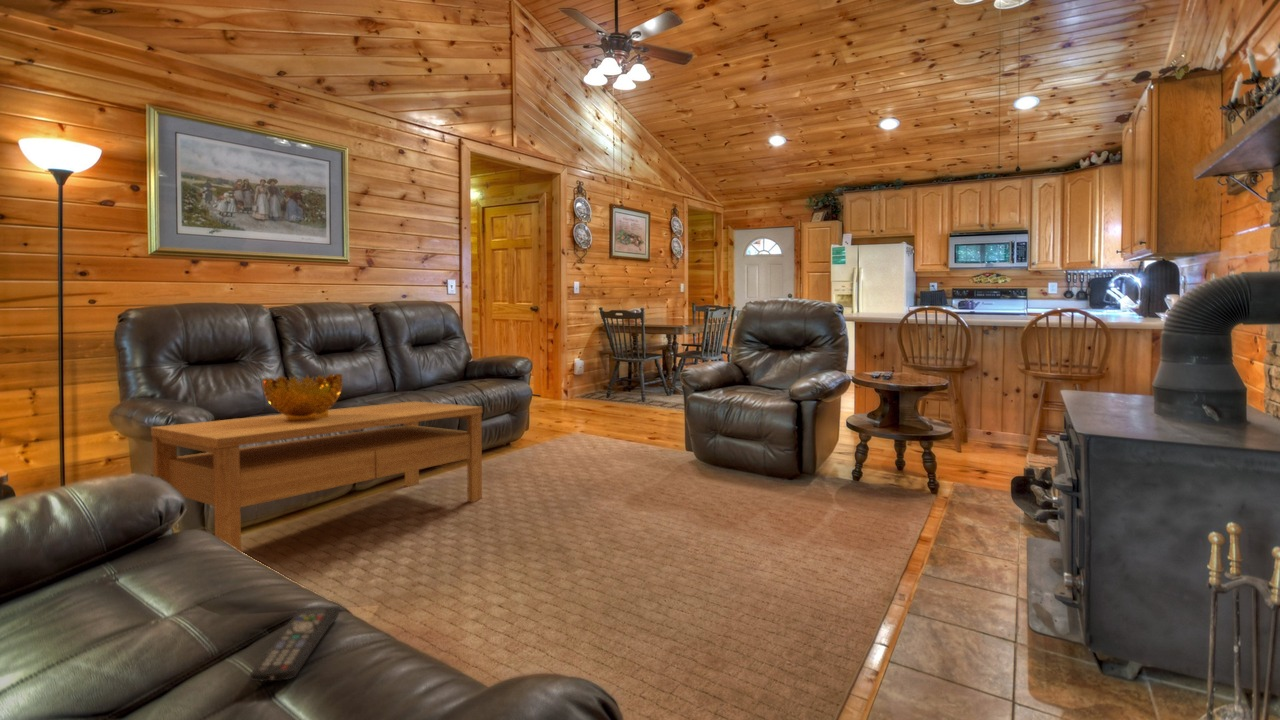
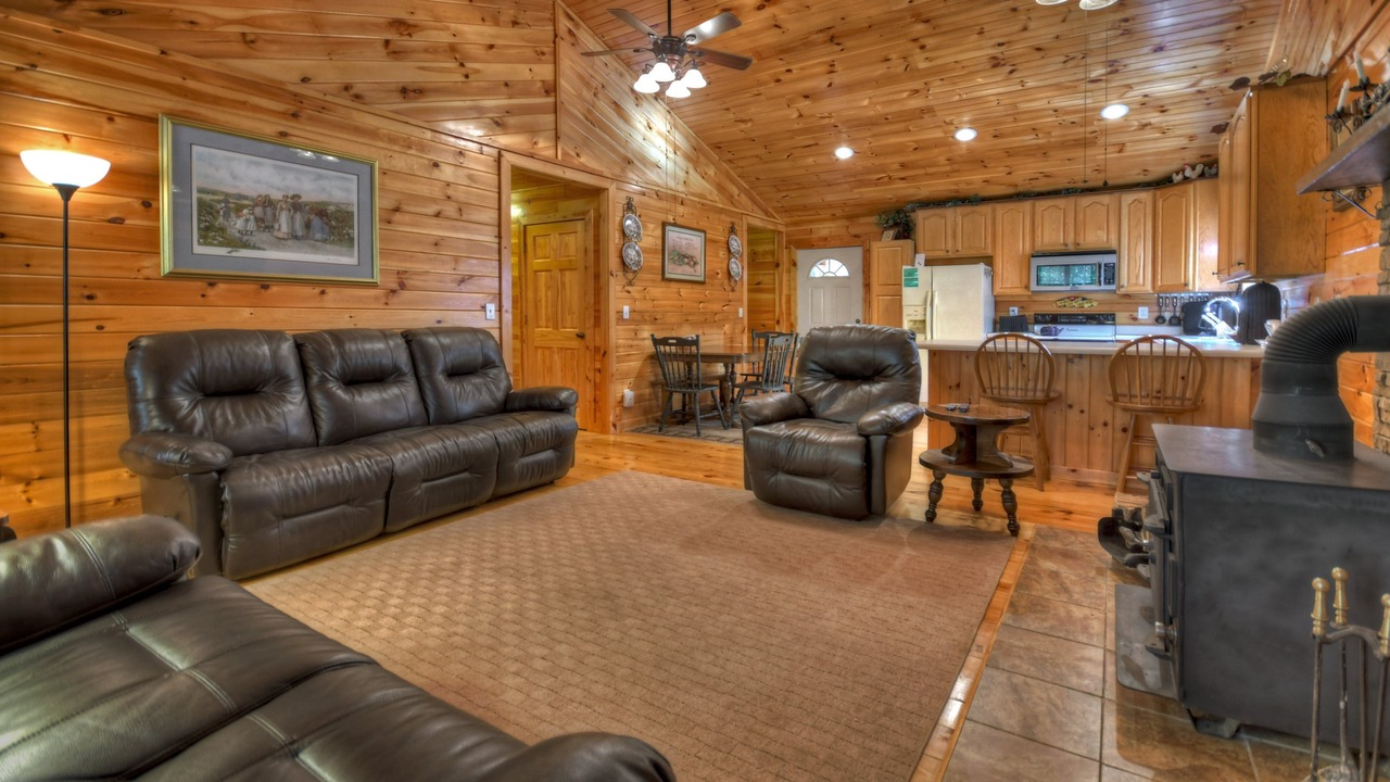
- decorative bowl (303, 396)
- coffee table (340, 471)
- remote control (300, 638)
